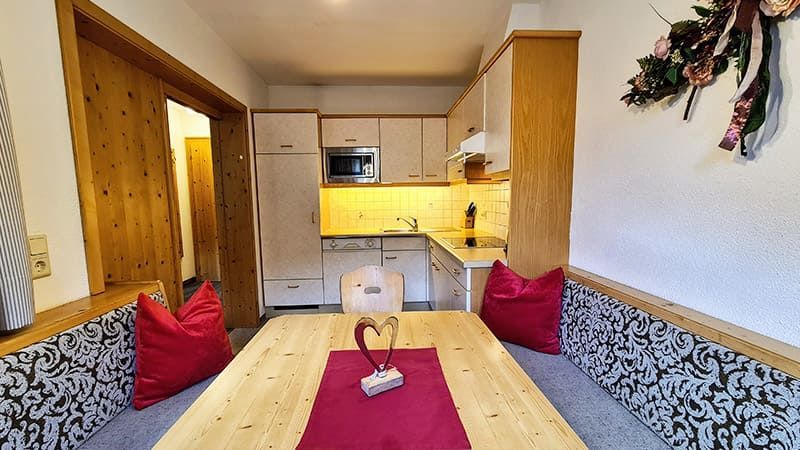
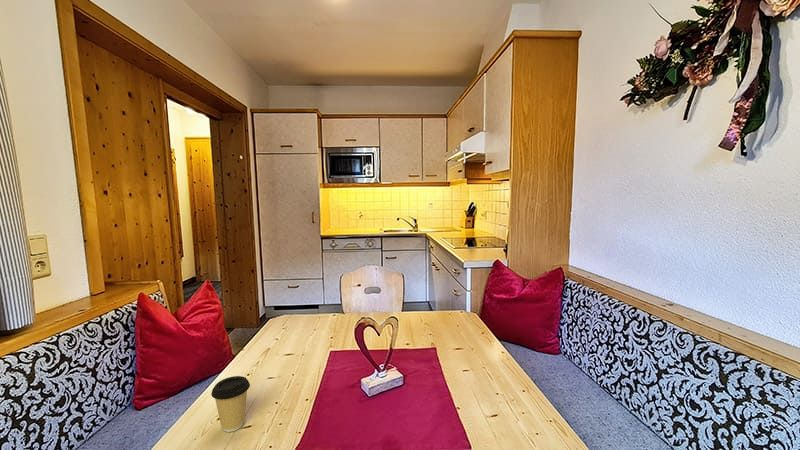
+ coffee cup (232, 403)
